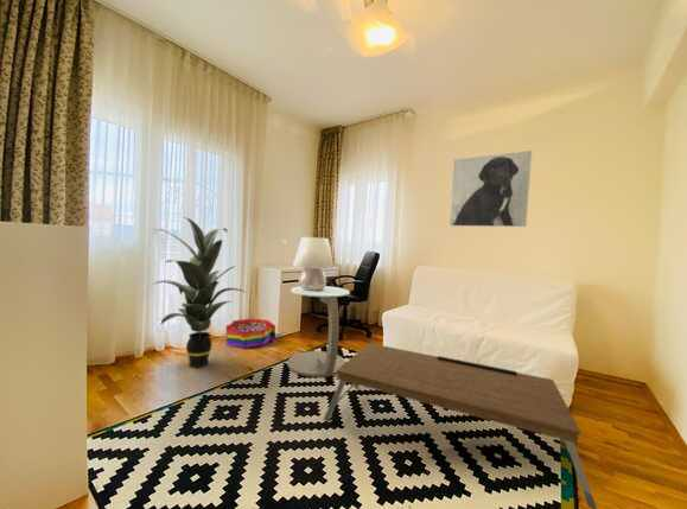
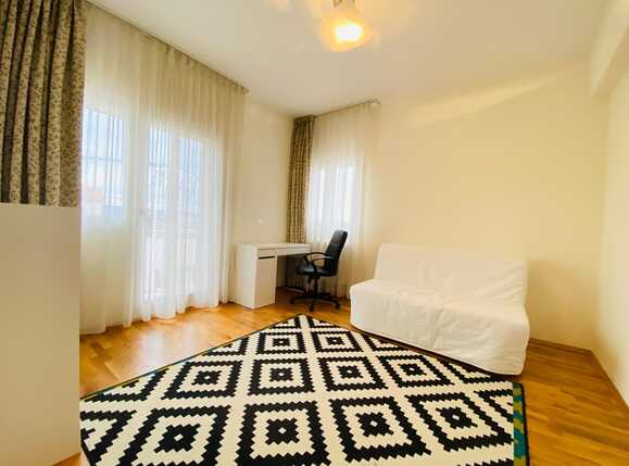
- indoor plant (193, 292)
- table lamp (313, 263)
- coffee table (444, 401)
- side table (329, 327)
- storage bin (249, 331)
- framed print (488, 191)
